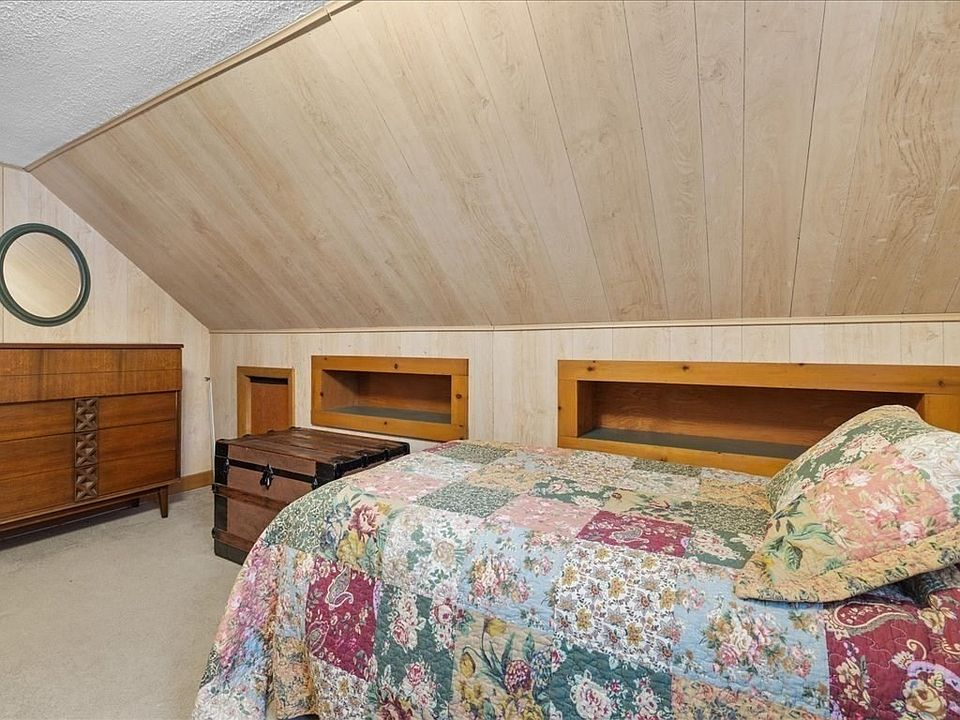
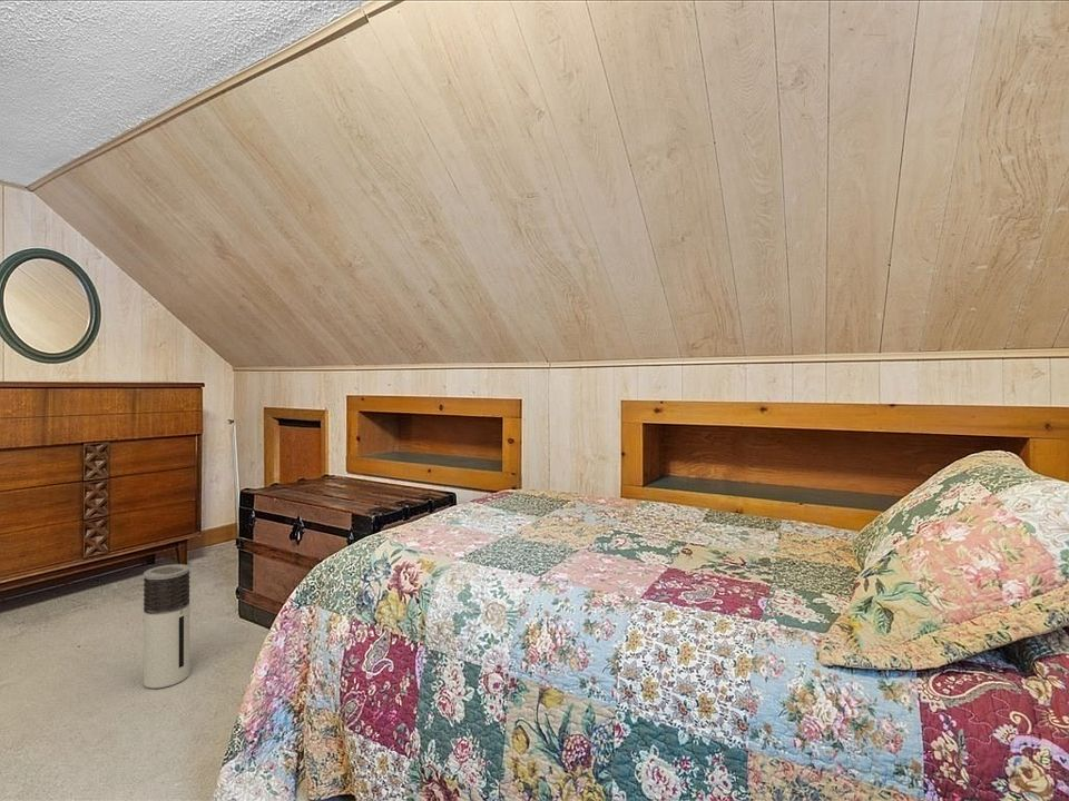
+ air purifier (166, 624)
